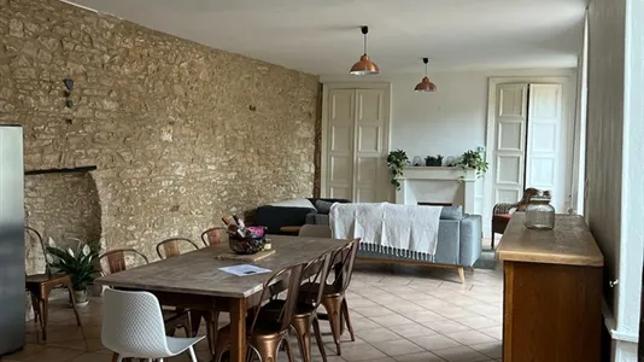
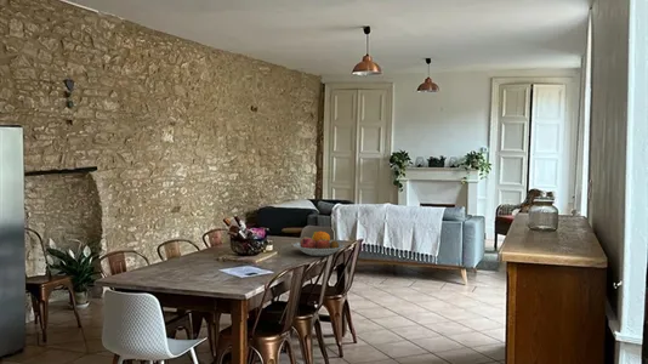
+ fruit bowl (318, 243)
